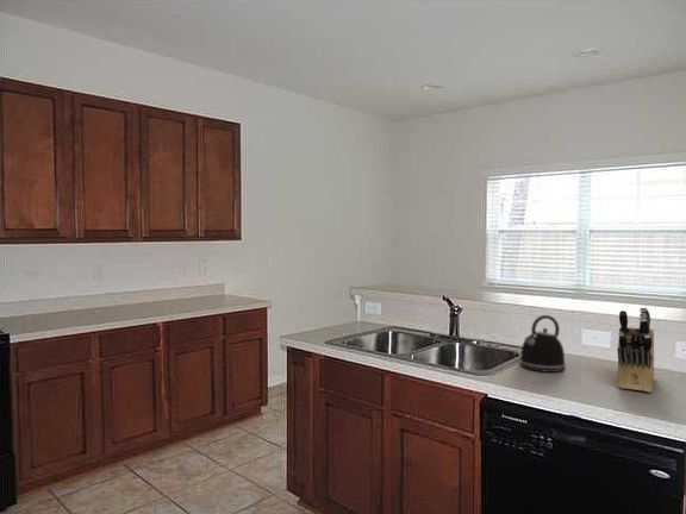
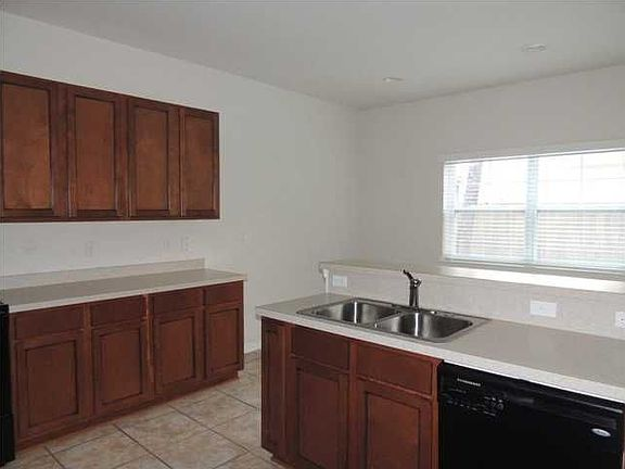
- knife block (636, 344)
- kettle (542, 340)
